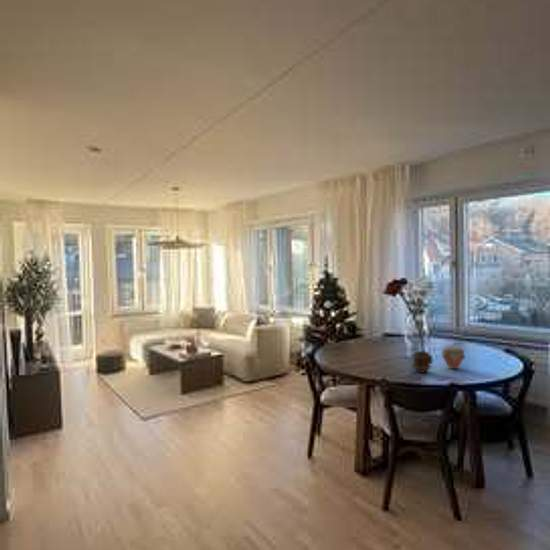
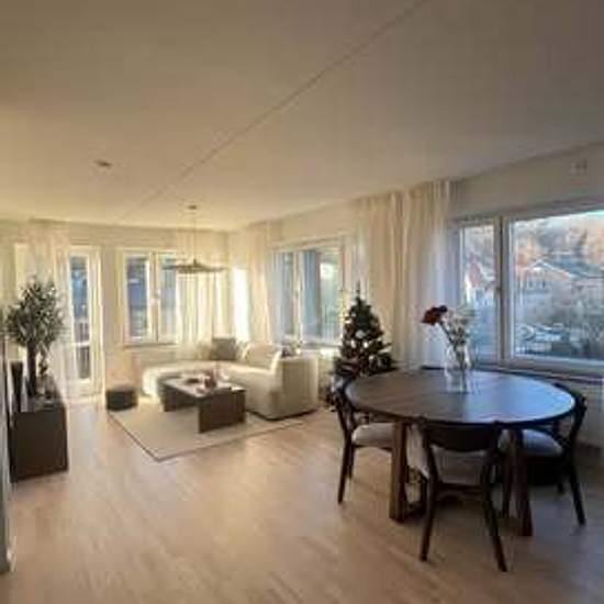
- mug (423, 361)
- jar (453, 357)
